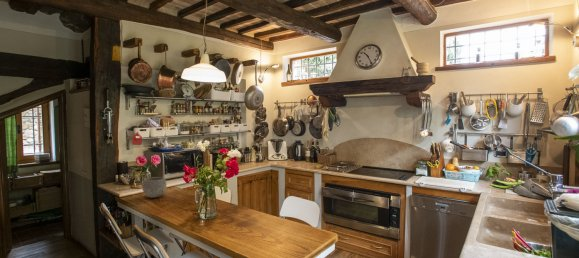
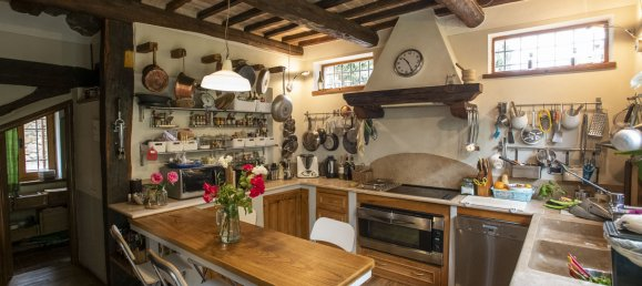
- bowl (155, 187)
